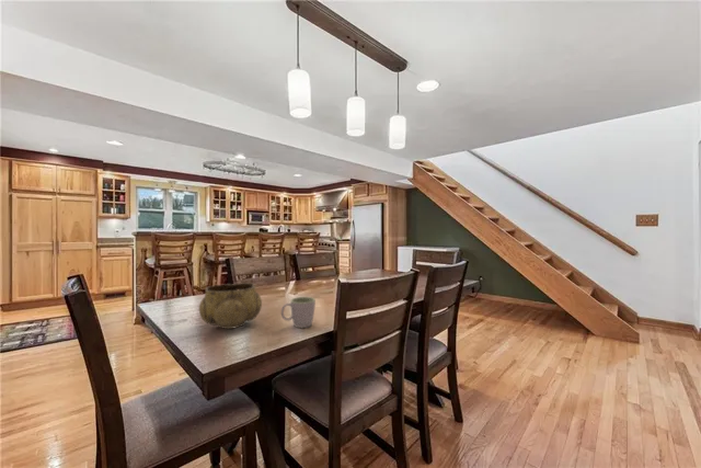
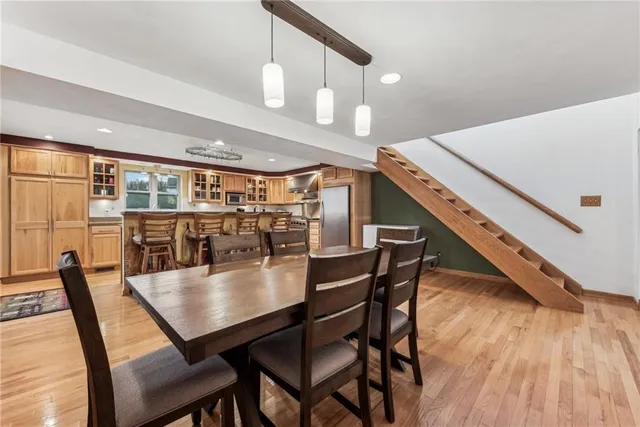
- mug (298, 312)
- decorative bowl (231, 305)
